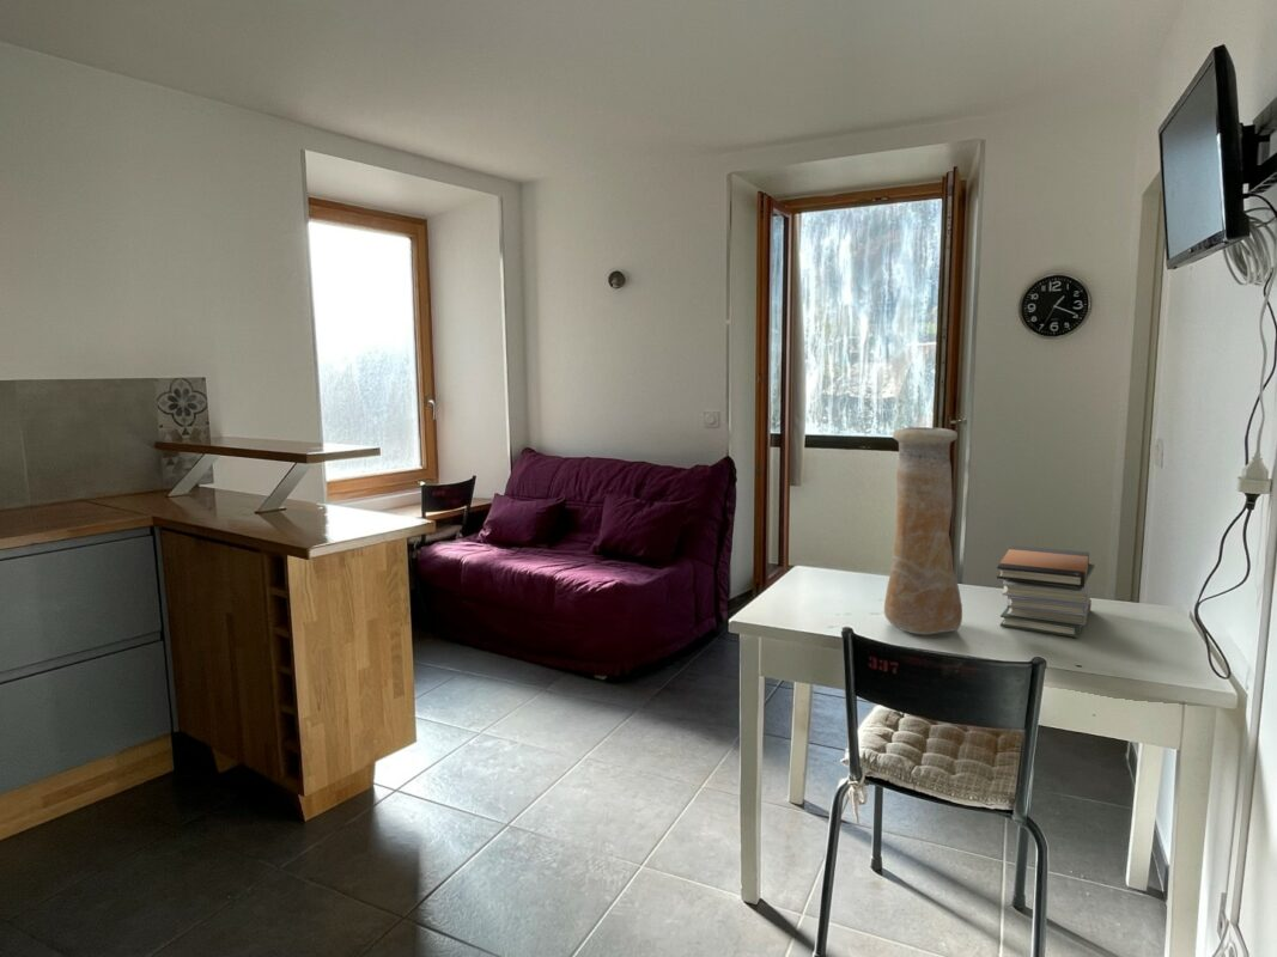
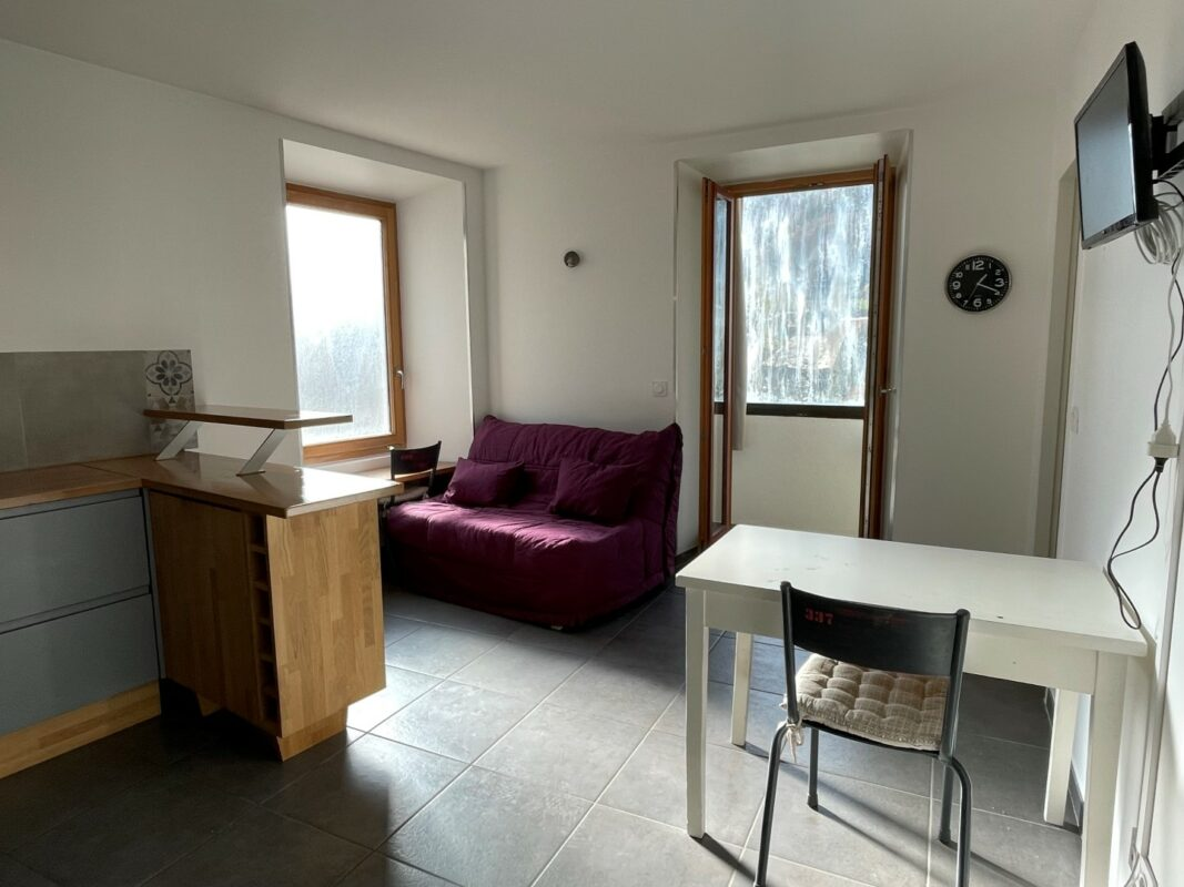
- vase (925, 528)
- book stack (1045, 589)
